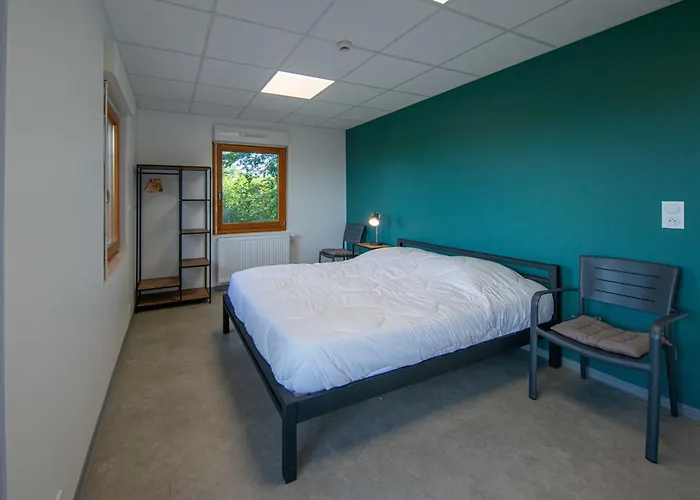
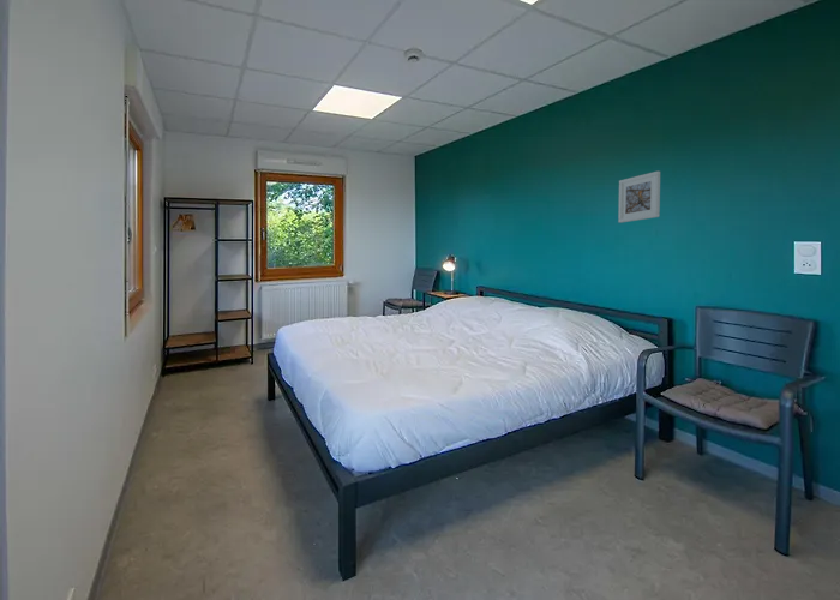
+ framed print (638, 198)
